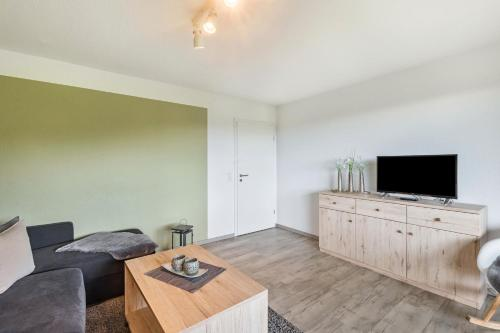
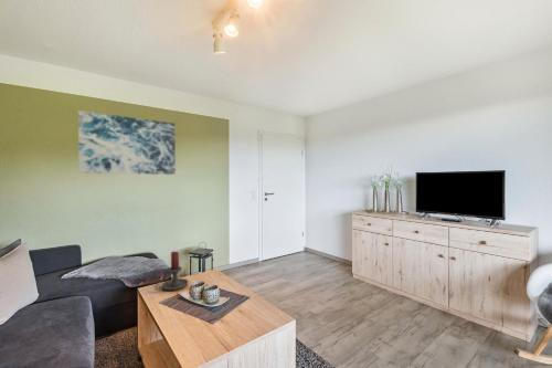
+ candle holder (171, 270)
+ wall art (130, 145)
